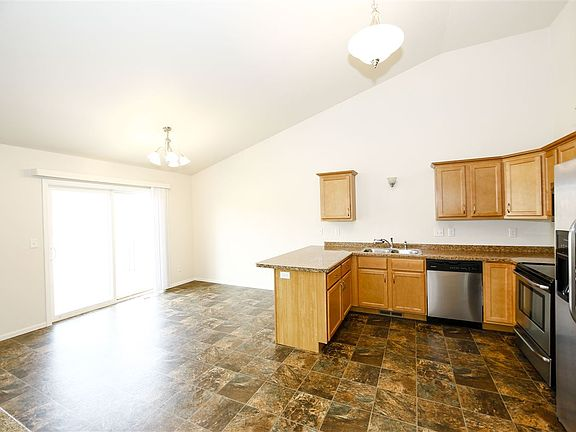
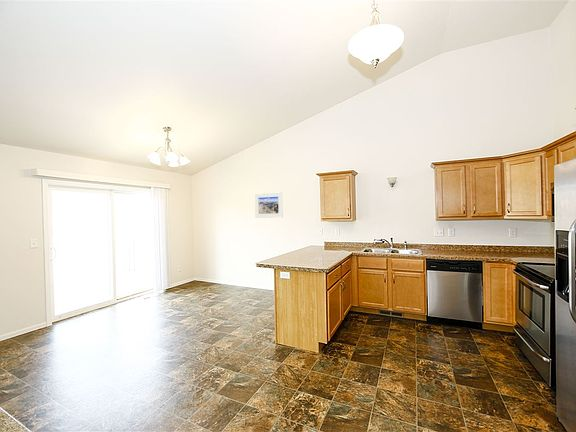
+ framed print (268, 205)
